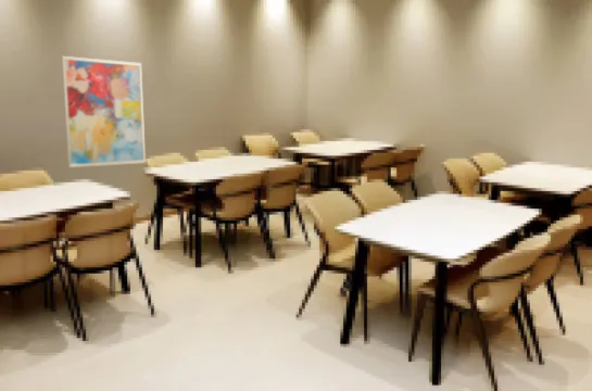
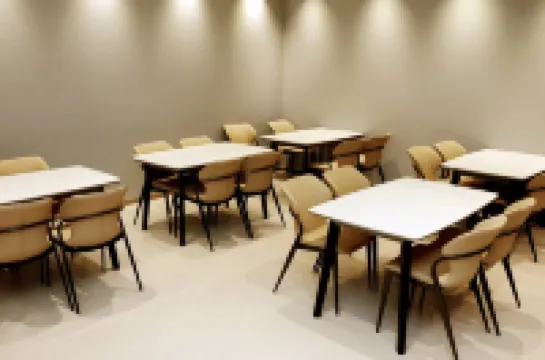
- wall art (105, 113)
